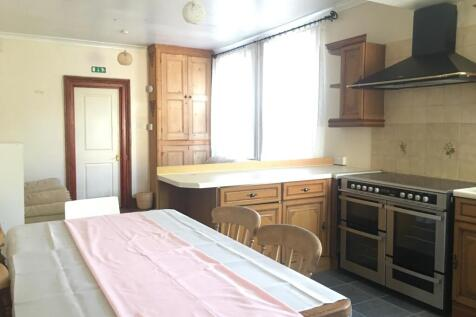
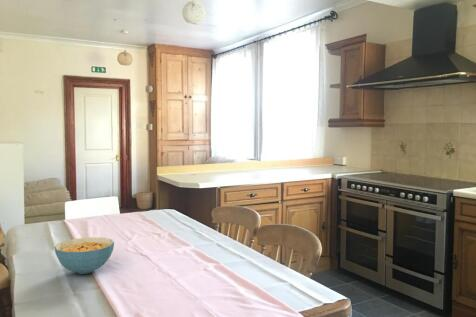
+ cereal bowl (85, 257)
